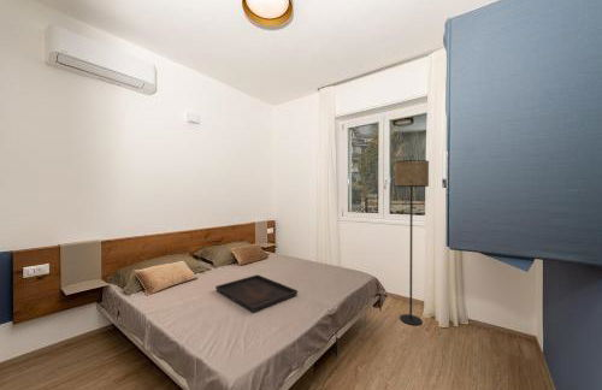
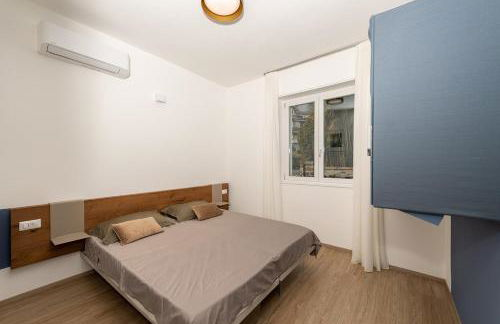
- floor lamp (411, 241)
- serving tray (255, 290)
